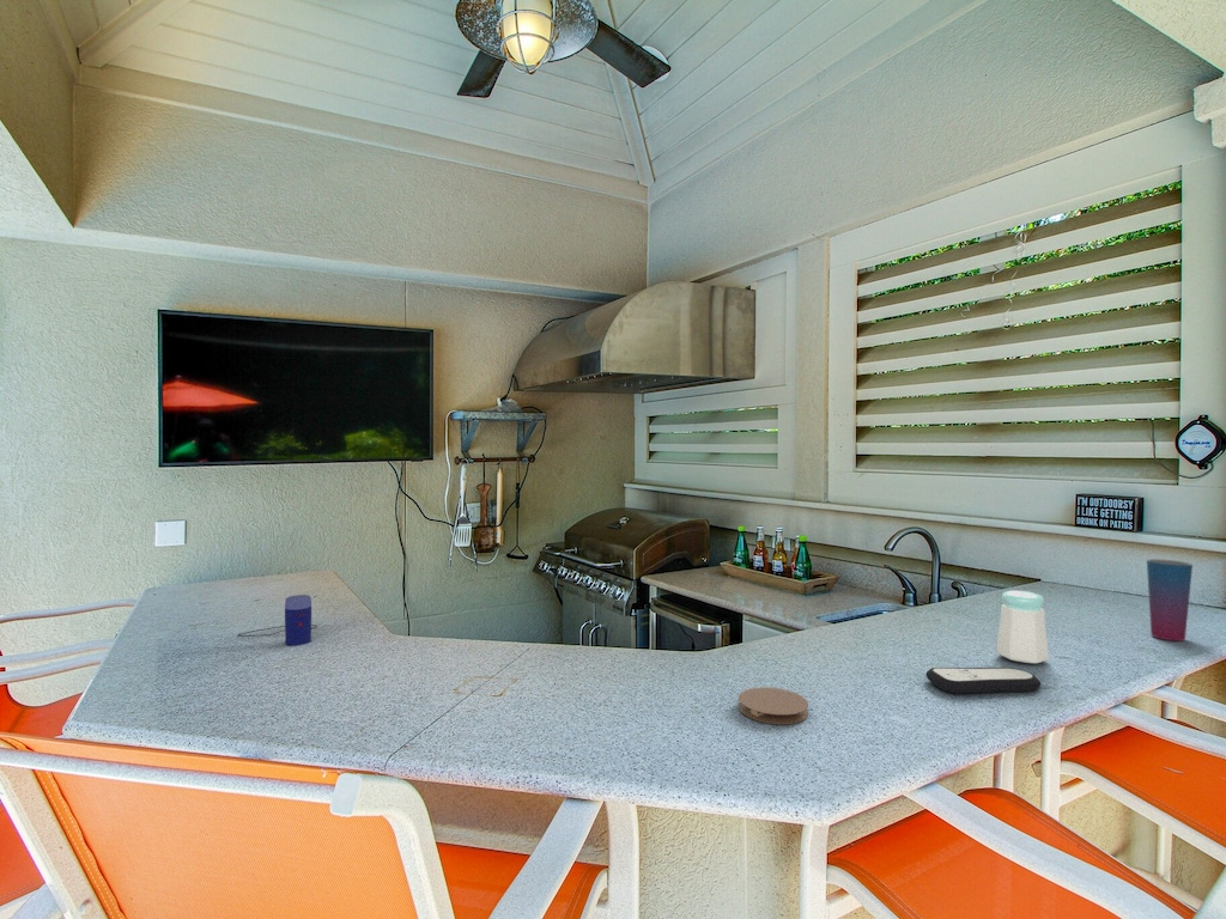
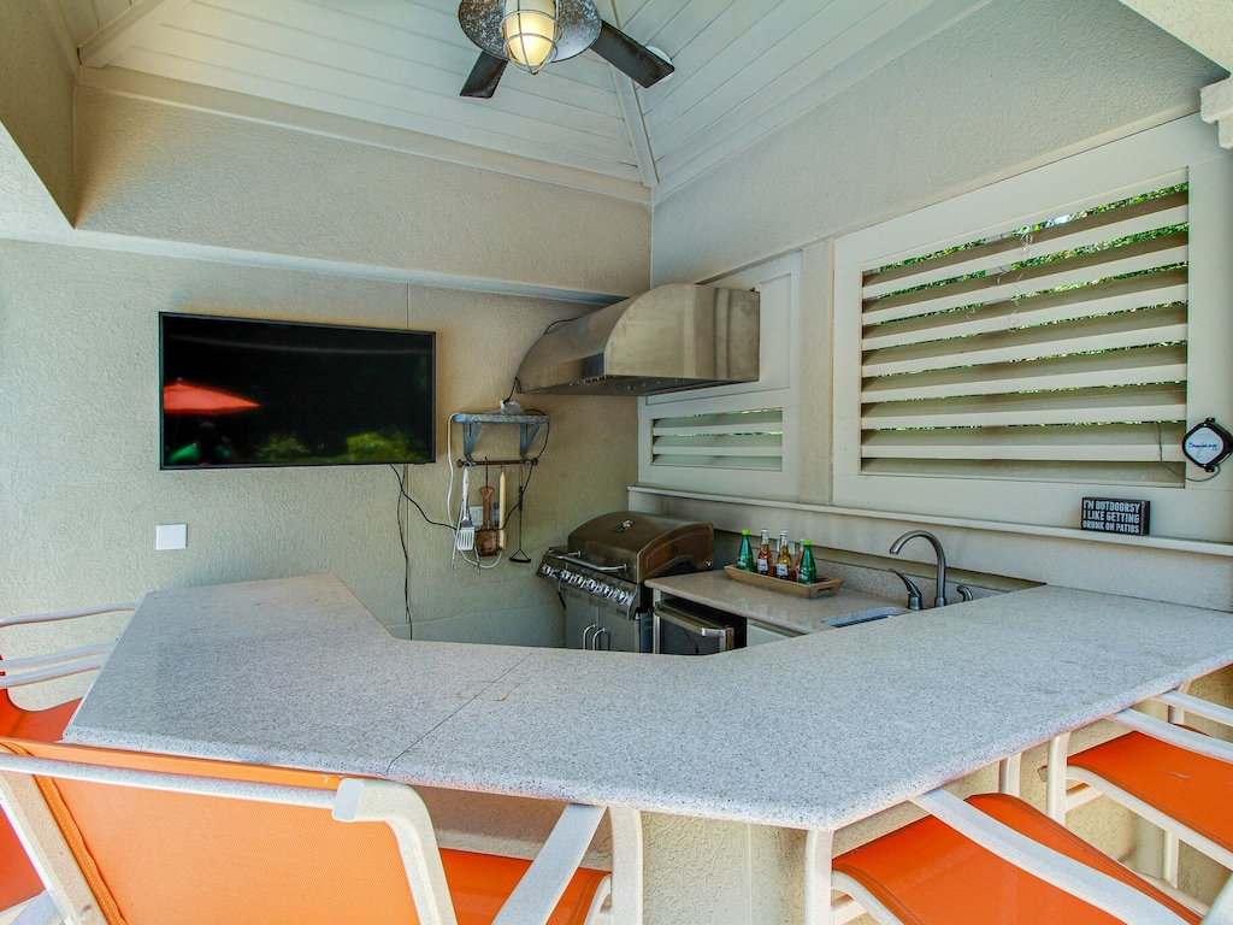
- speaker (285, 614)
- coaster (772, 705)
- salt shaker (1021, 625)
- remote control (983, 678)
- cup (1169, 600)
